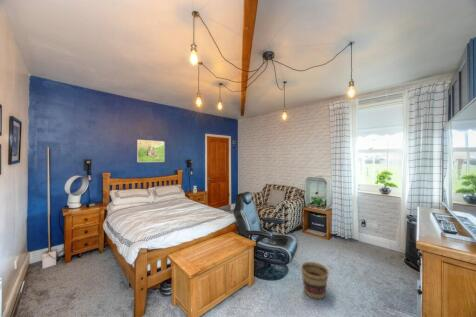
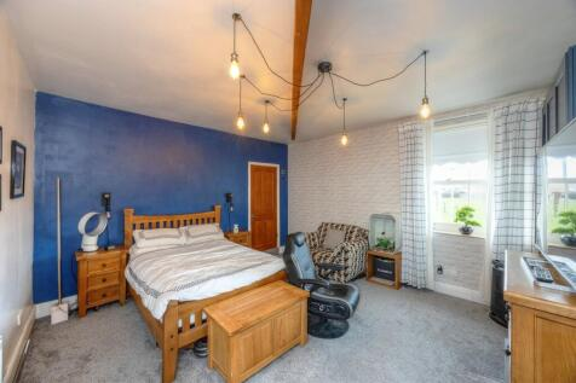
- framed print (151, 151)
- basket (314, 280)
